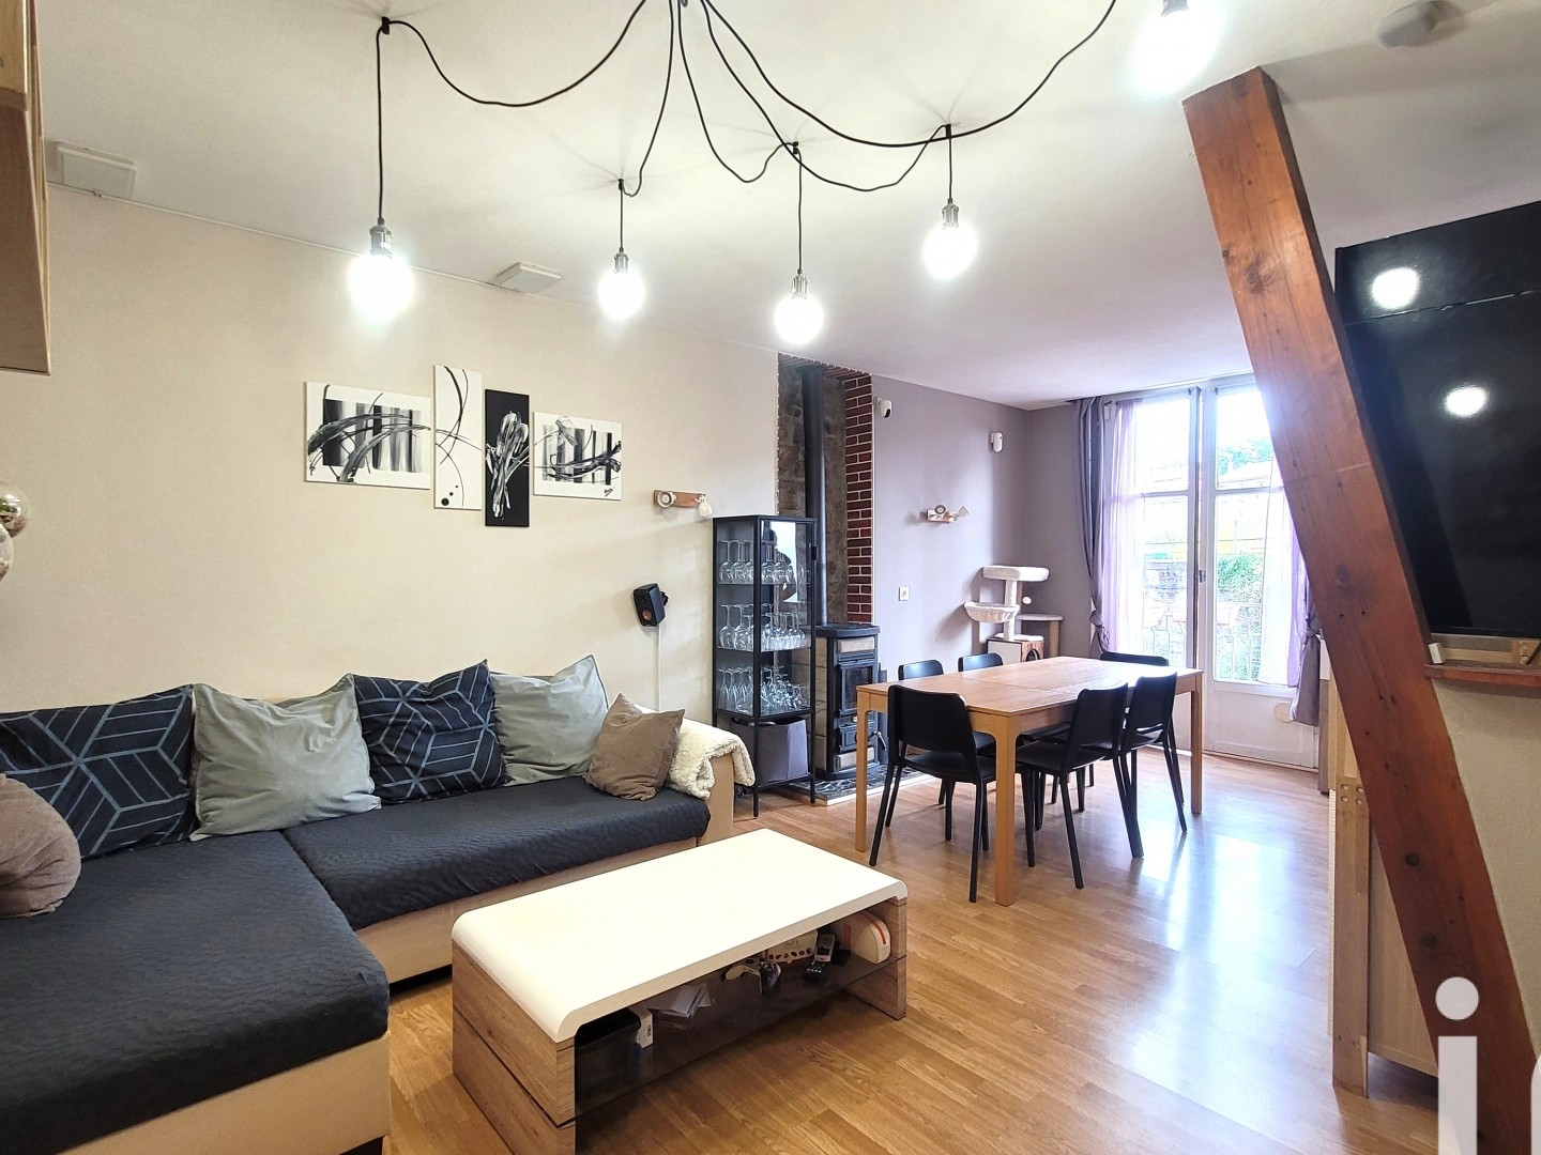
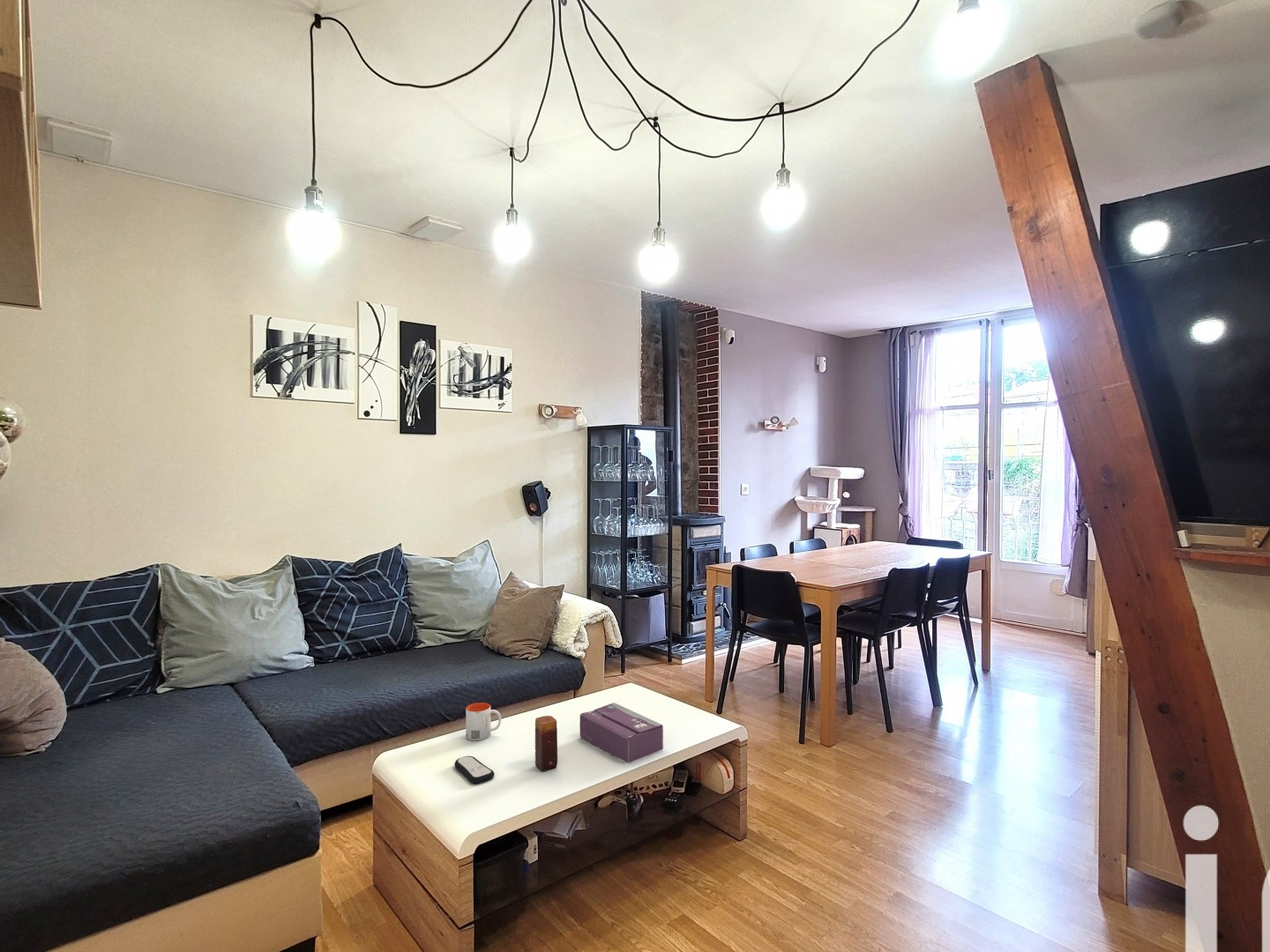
+ remote control (473, 769)
+ mug (483, 721)
+ candle (546, 742)
+ tissue box (620, 731)
